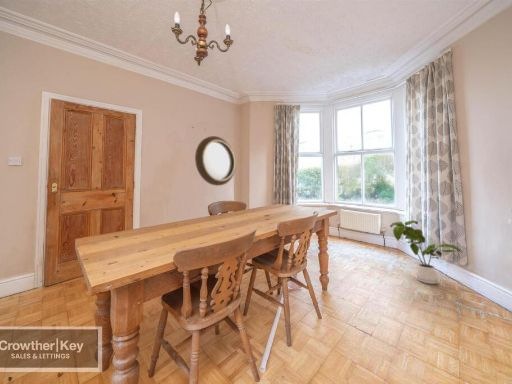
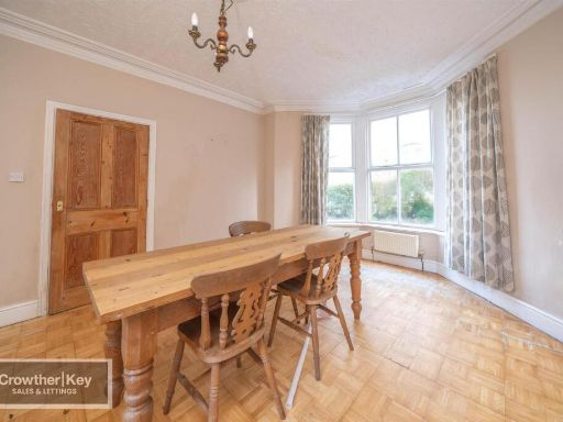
- home mirror (218, 160)
- house plant (417, 251)
